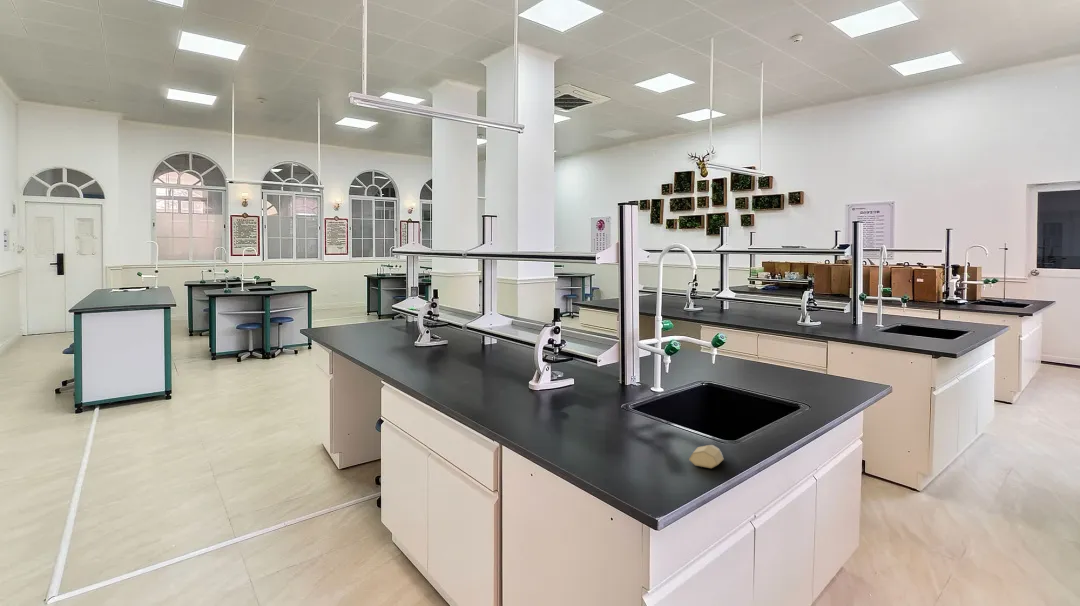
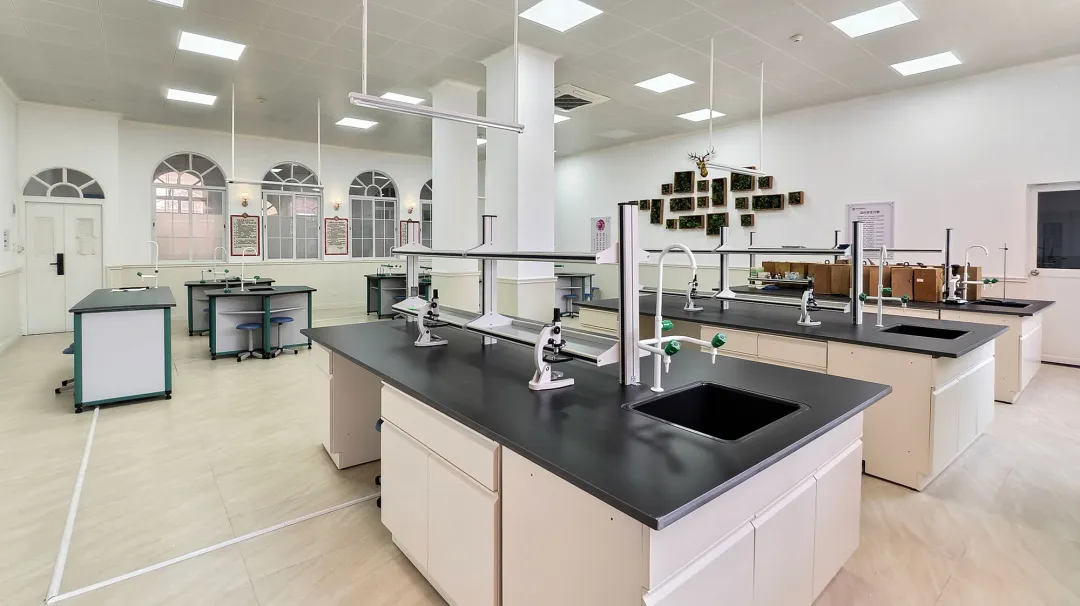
- soap bar (708, 453)
